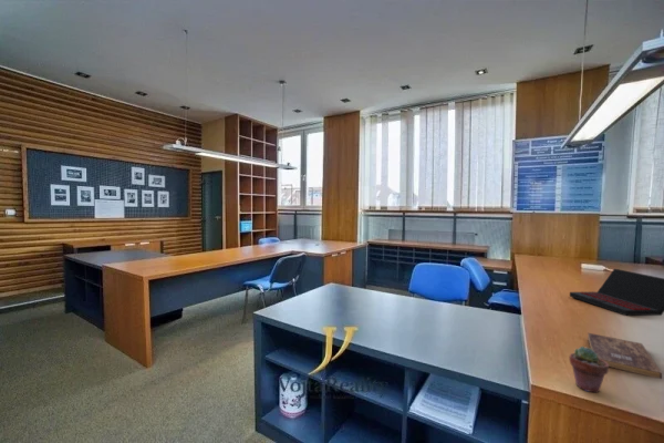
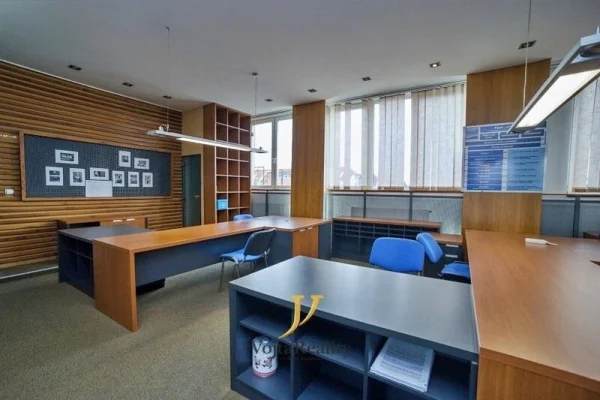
- bible (619, 352)
- laptop (621, 289)
- potted succulent (588, 367)
